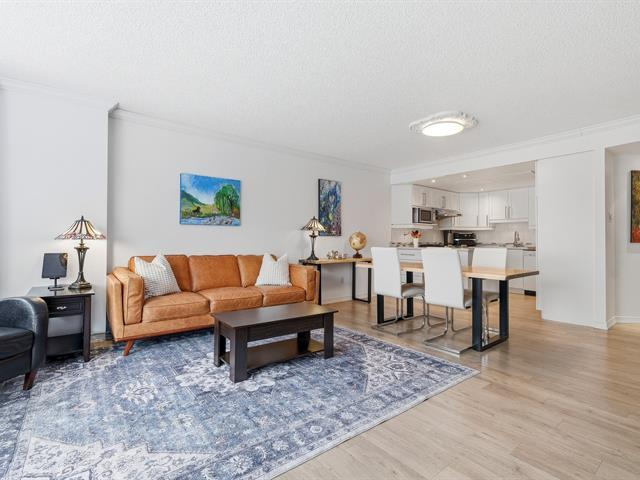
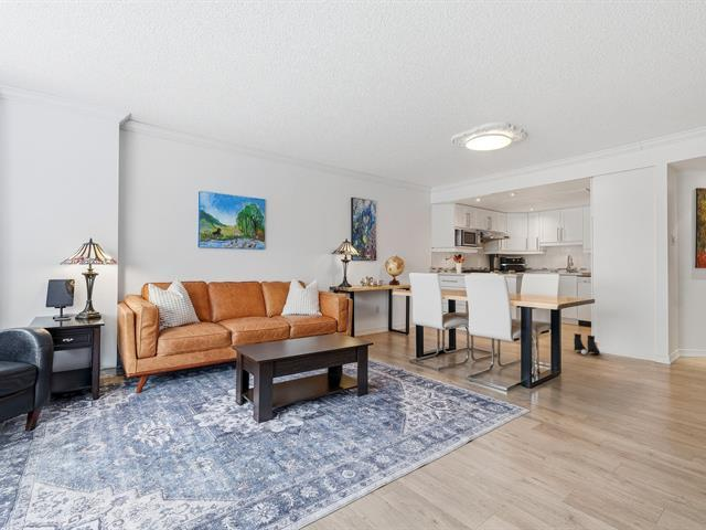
+ boots (587, 342)
